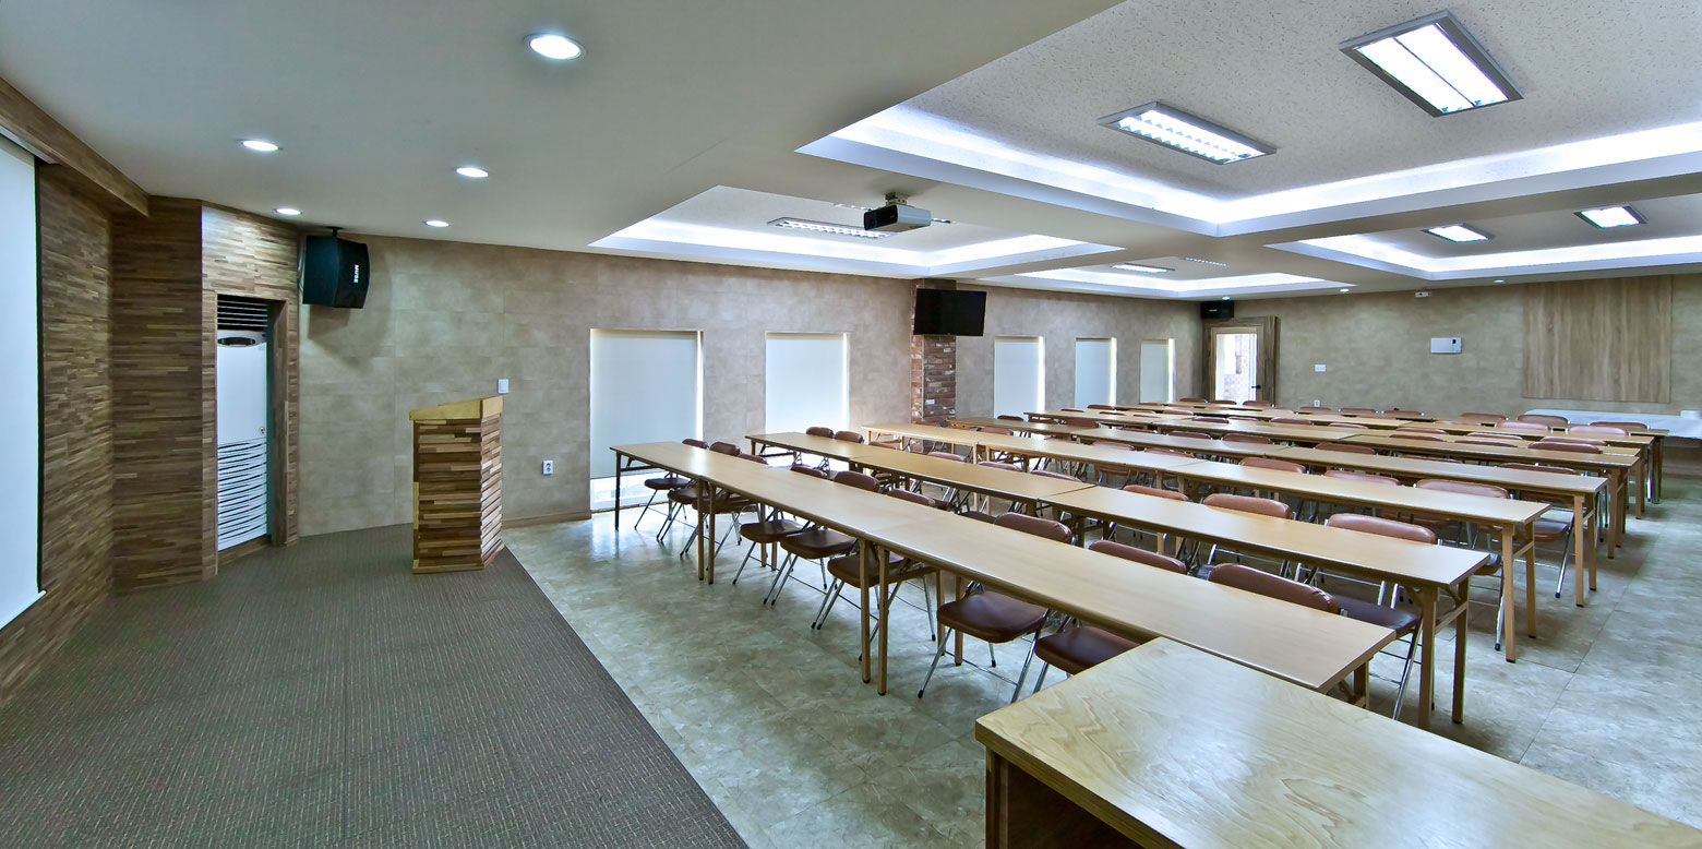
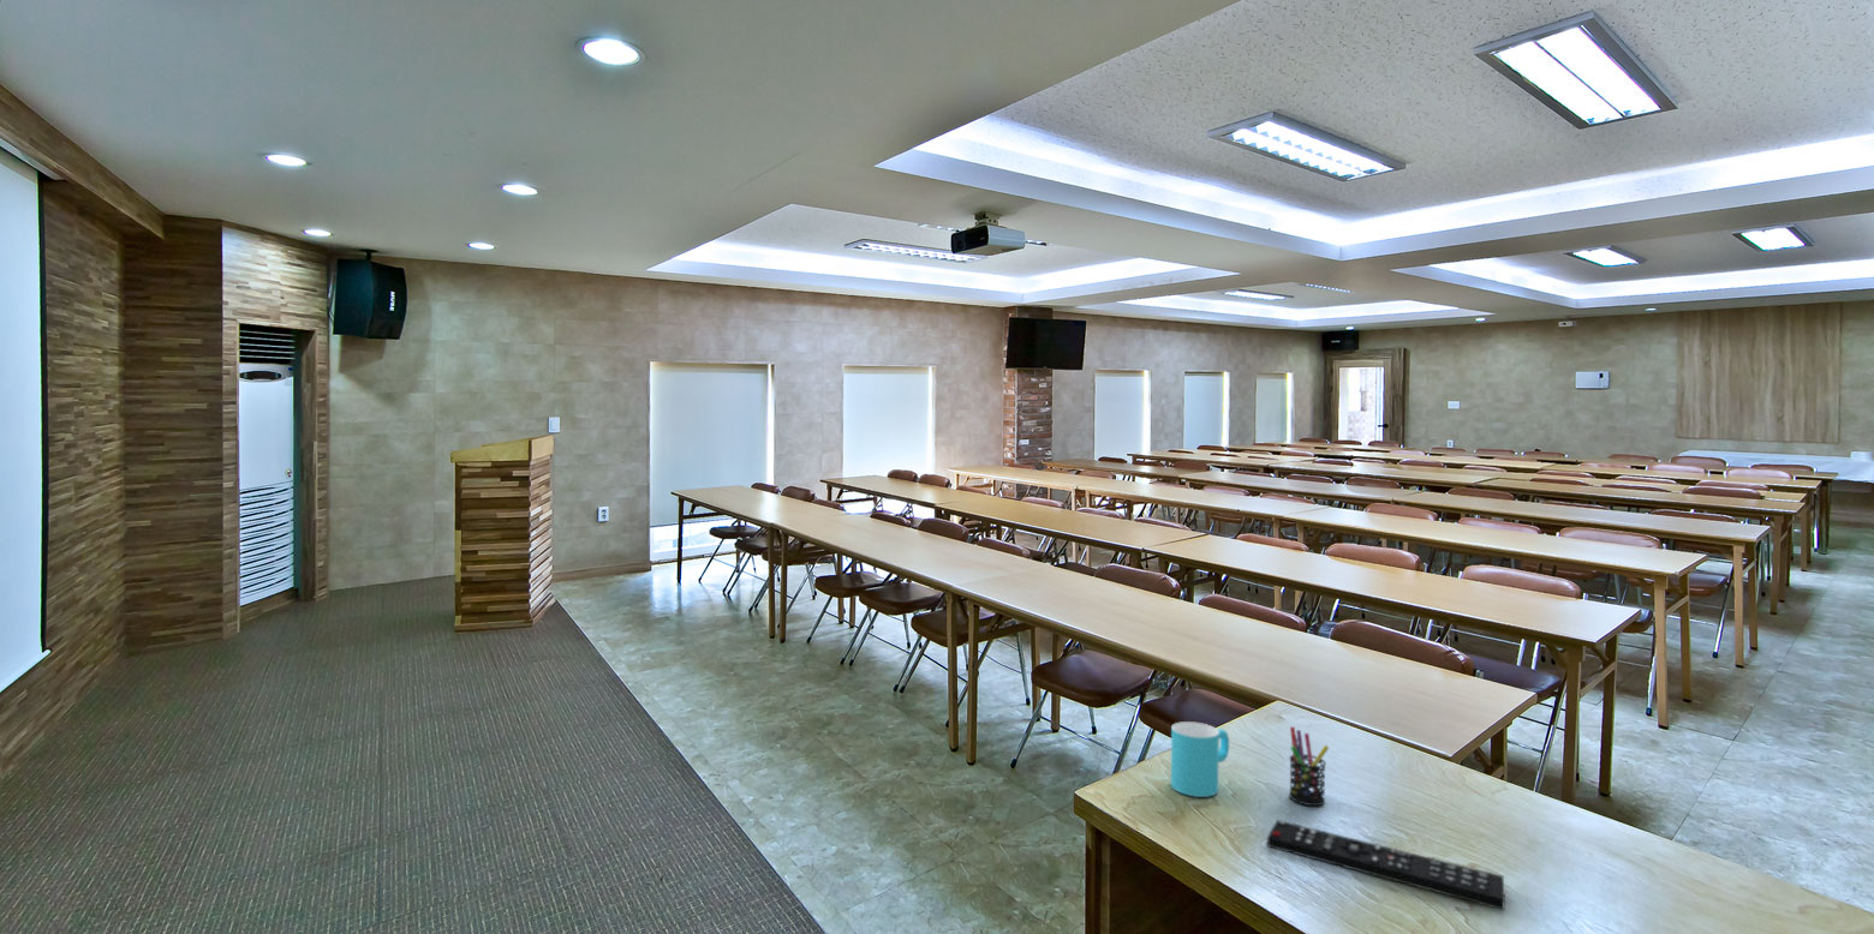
+ cup (1202, 758)
+ remote control (1378, 858)
+ pen holder (1302, 765)
